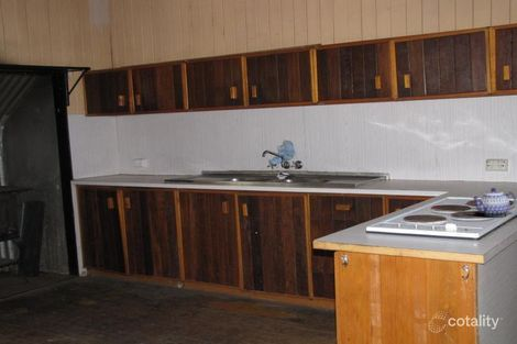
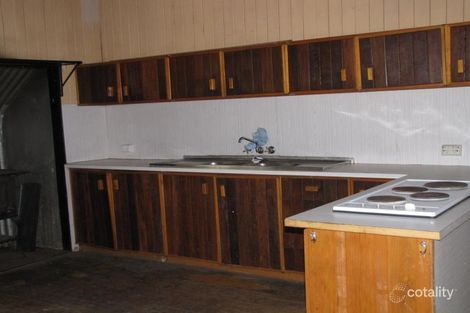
- teapot (494, 201)
